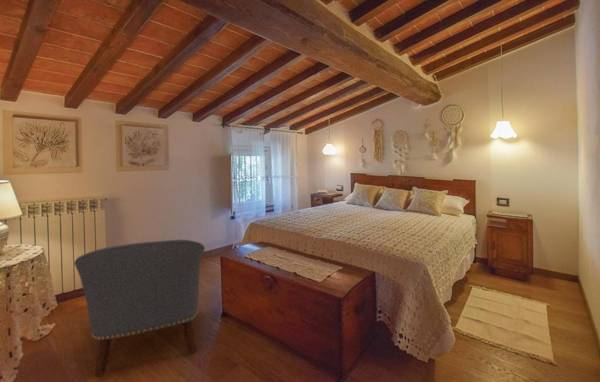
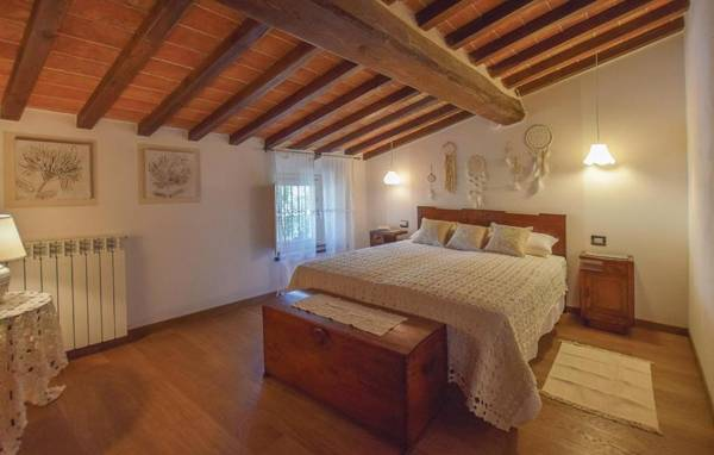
- chair (147, 291)
